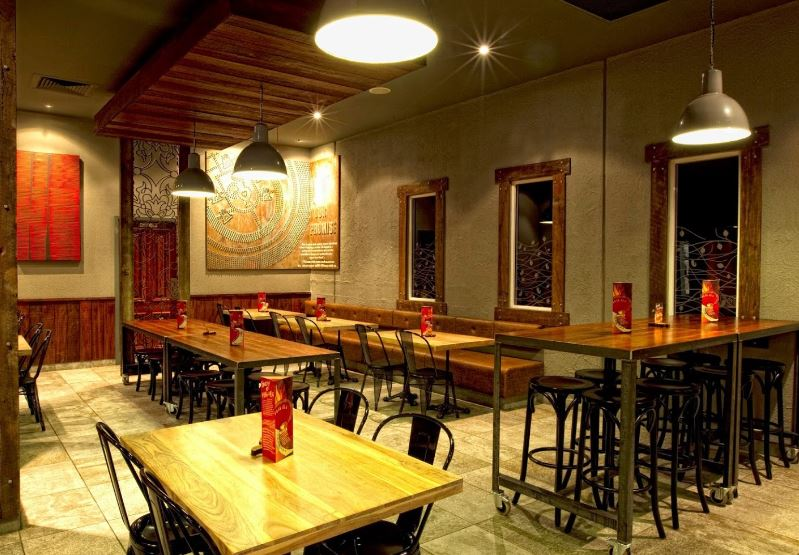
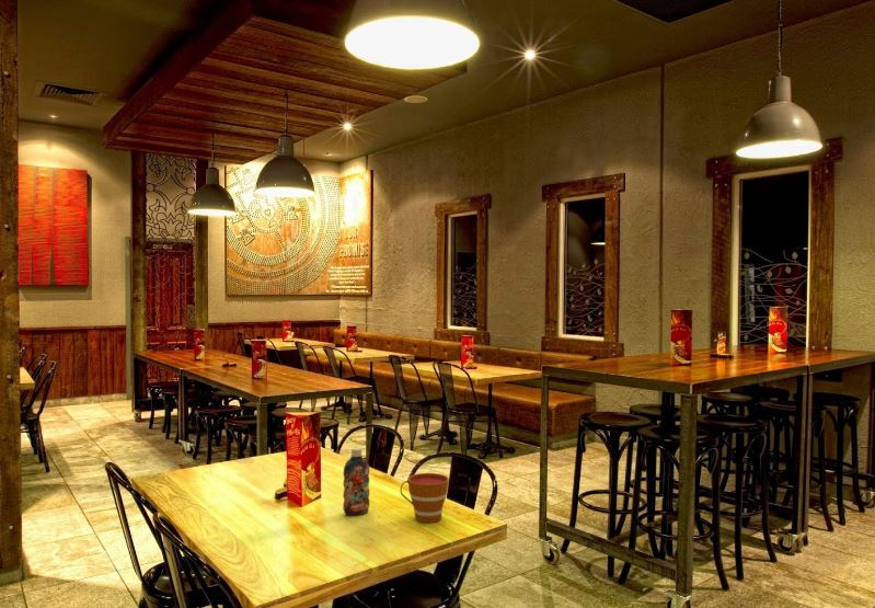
+ bottle (356, 480)
+ cup (424, 497)
